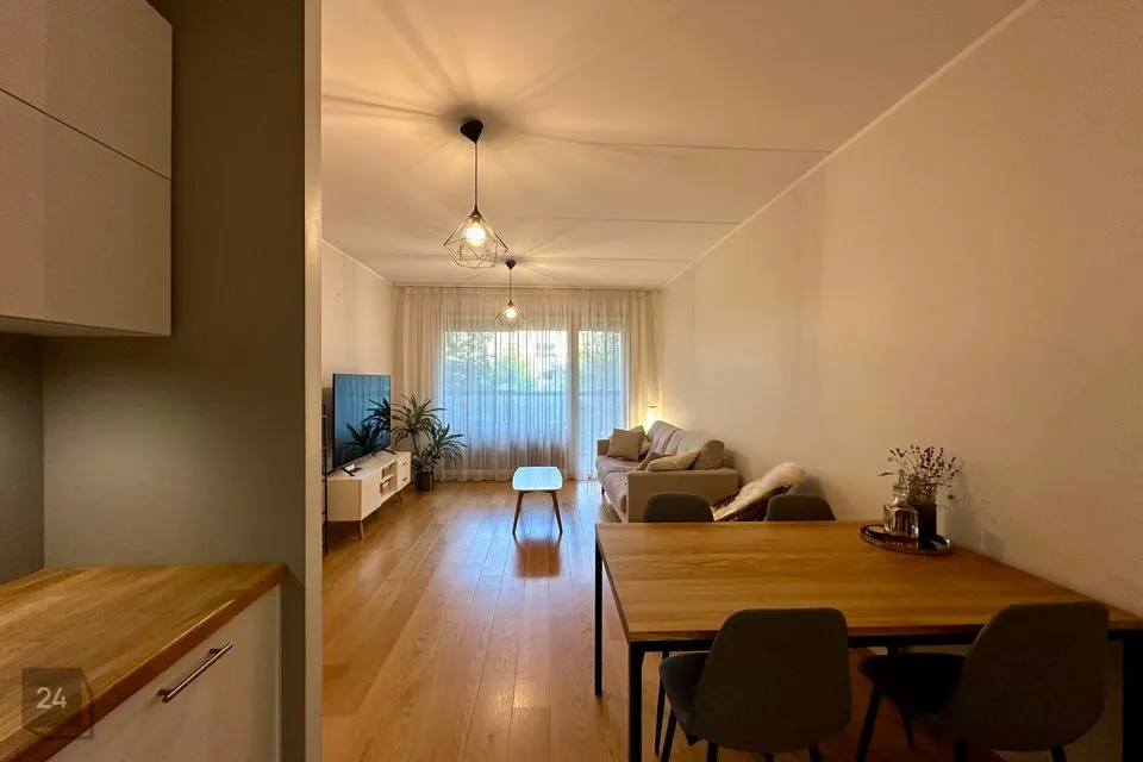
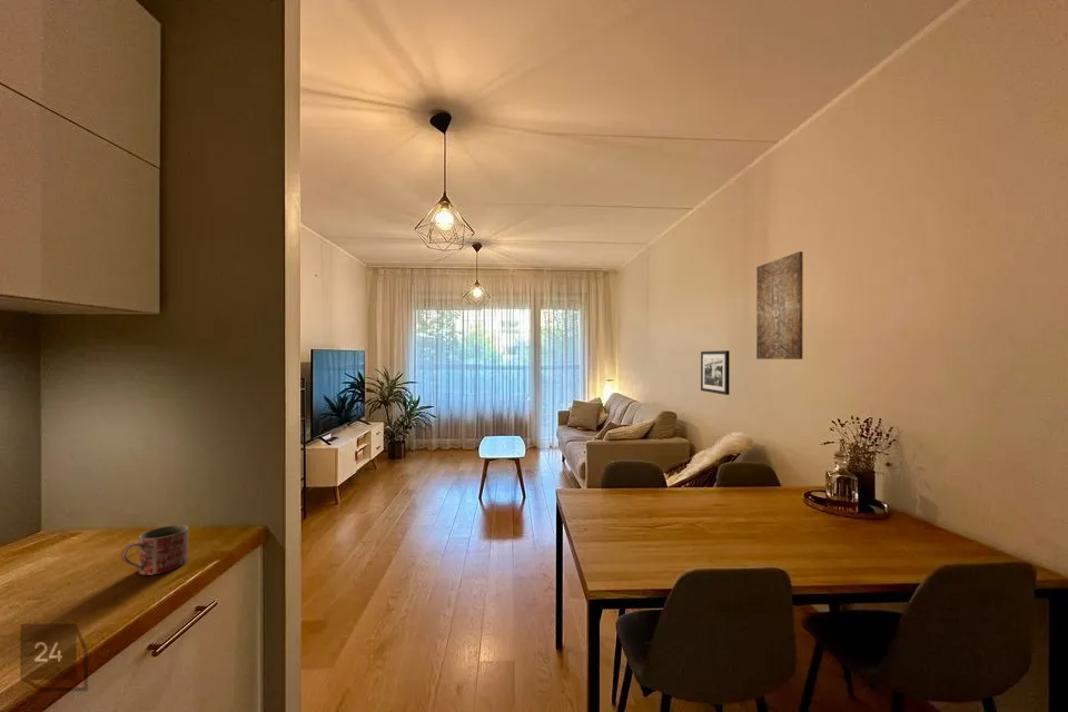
+ mug (155, 551)
+ picture frame (714, 372)
+ wall art (778, 309)
